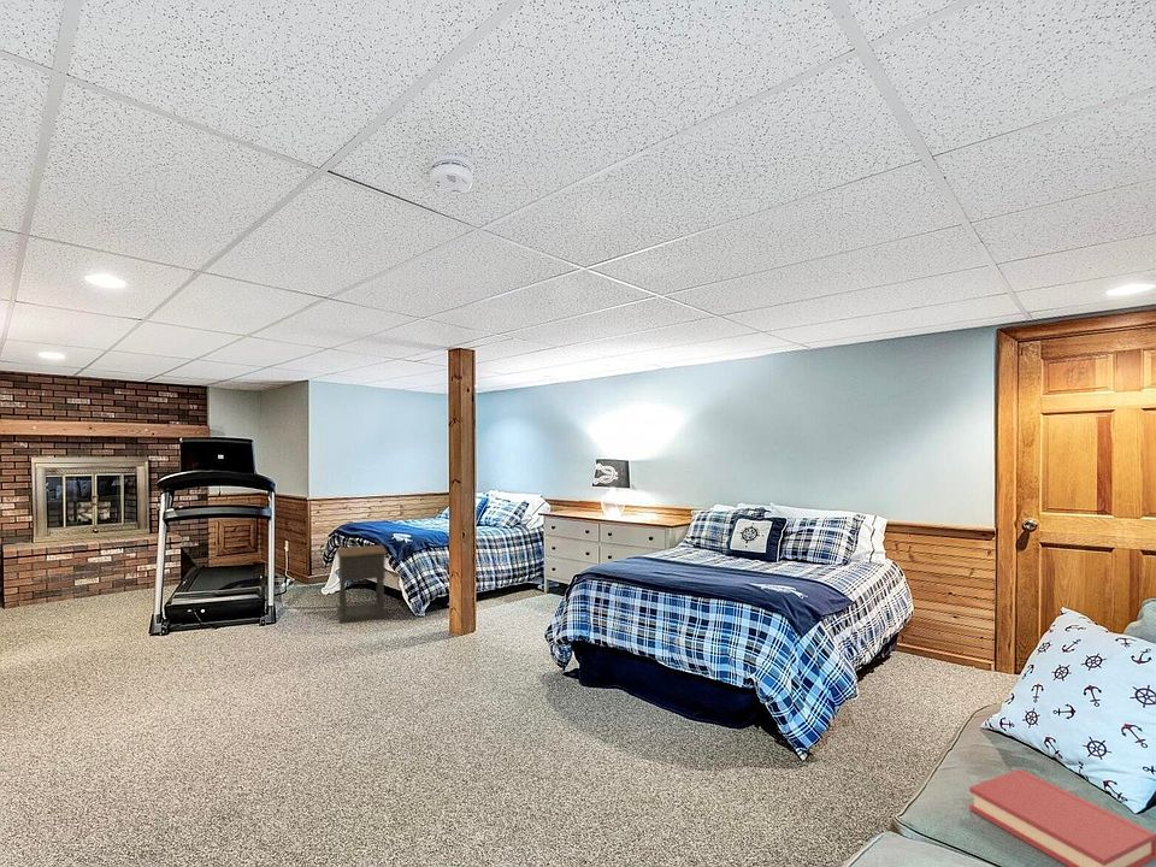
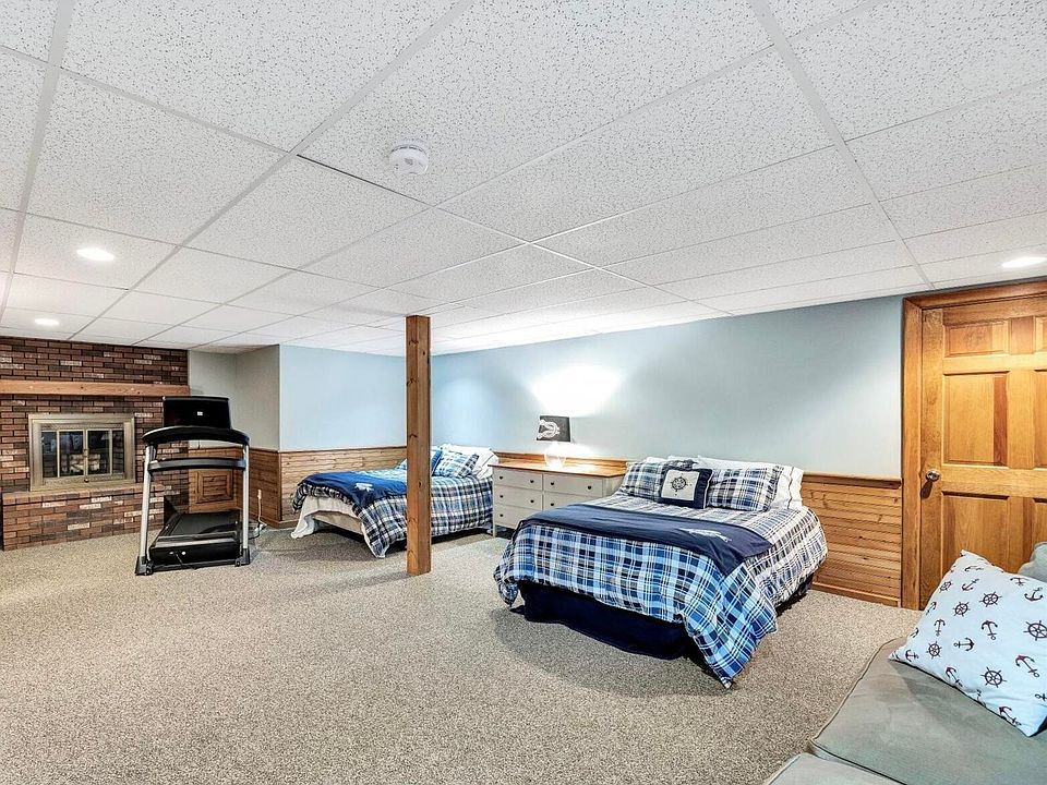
- nightstand (361, 578)
- hardback book (1057, 820)
